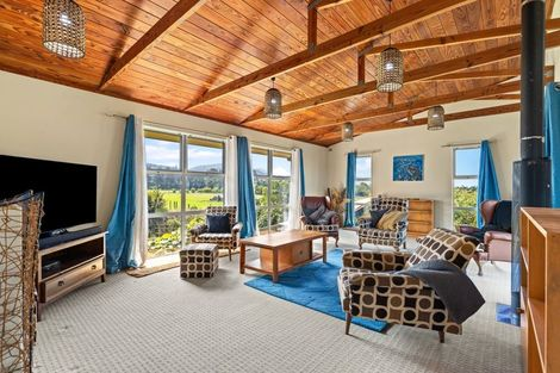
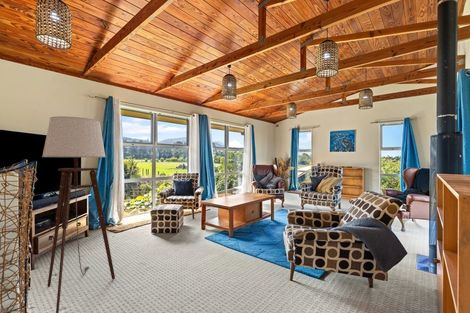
+ floor lamp (76, 203)
